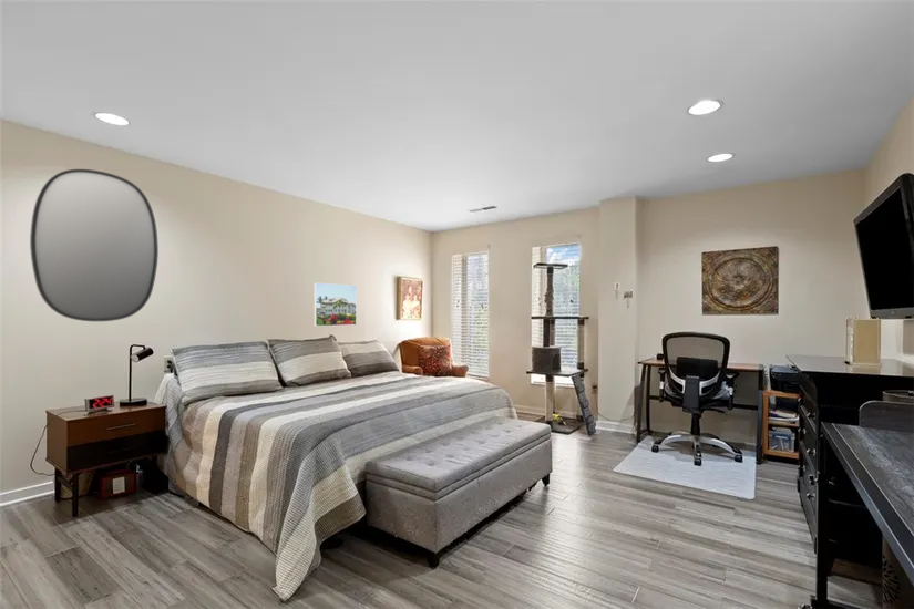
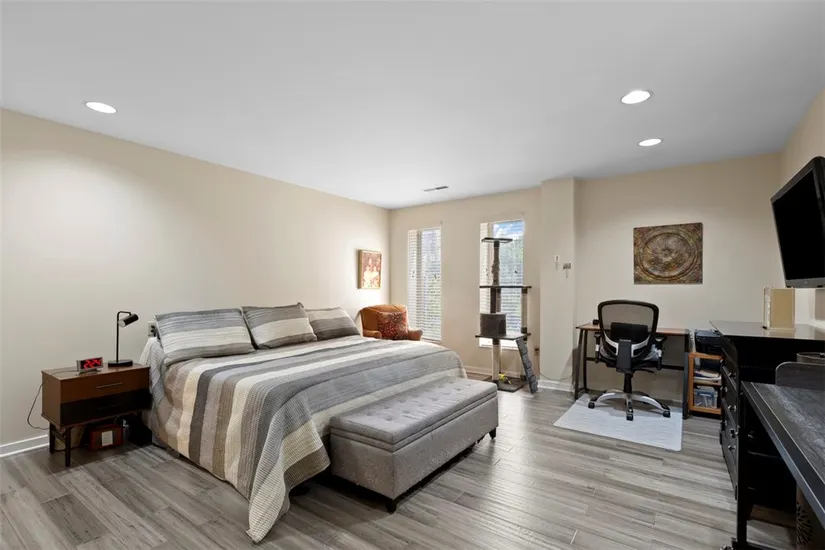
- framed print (336, 304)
- home mirror (100, 246)
